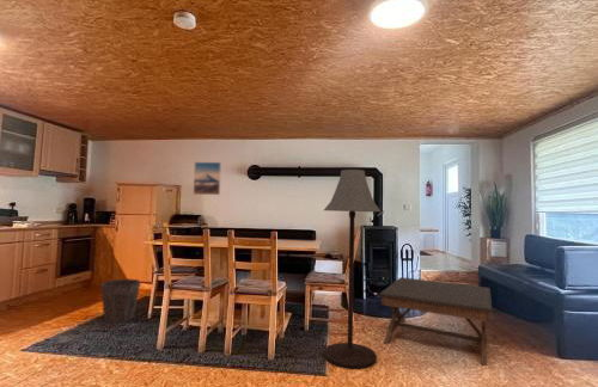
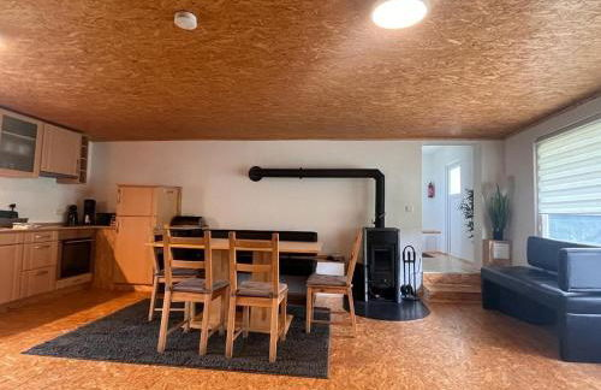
- floor lamp (350, 262)
- waste bin (120, 300)
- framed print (207, 178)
- coffee table (437, 313)
